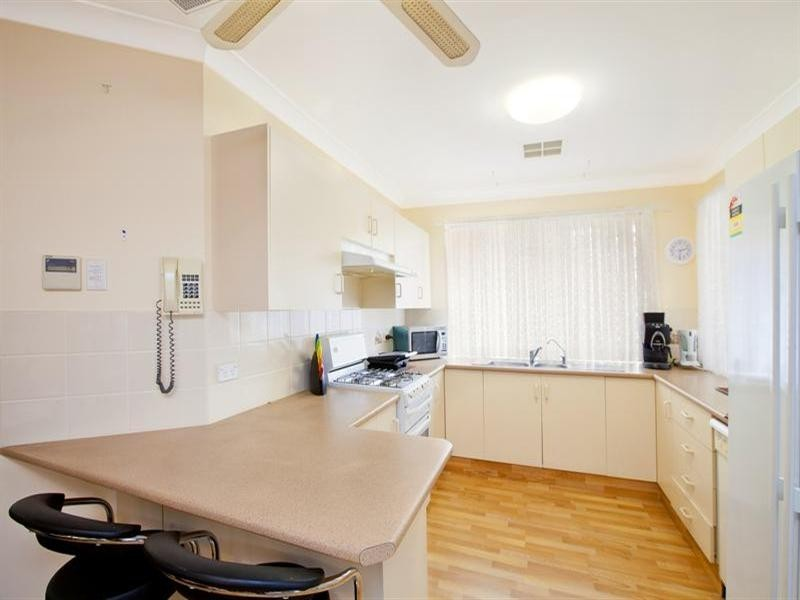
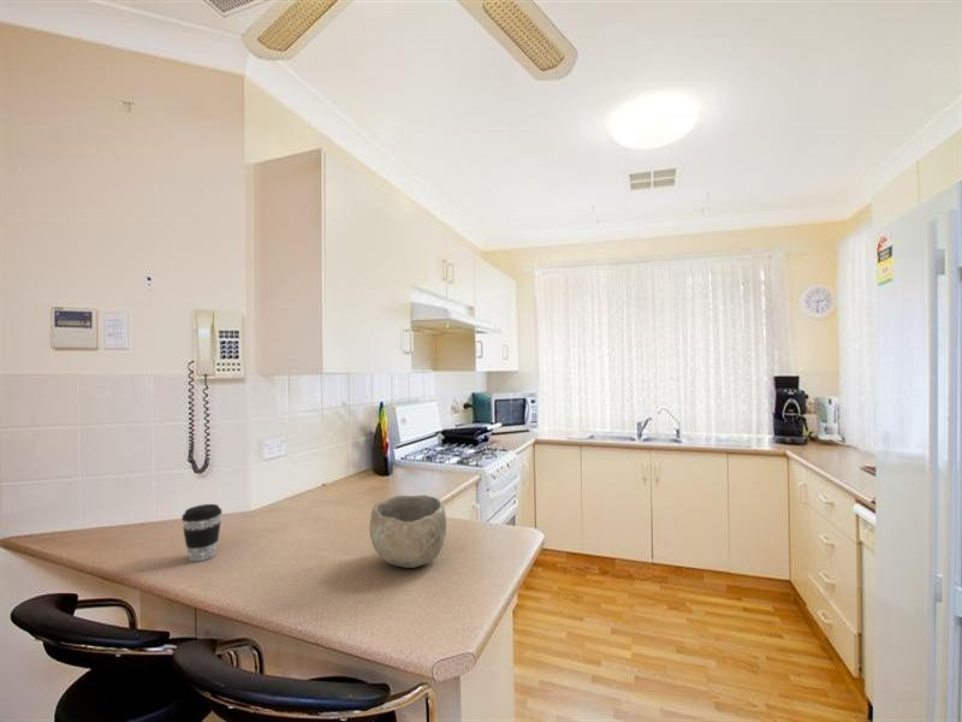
+ bowl (409, 532)
+ coffee cup (202, 532)
